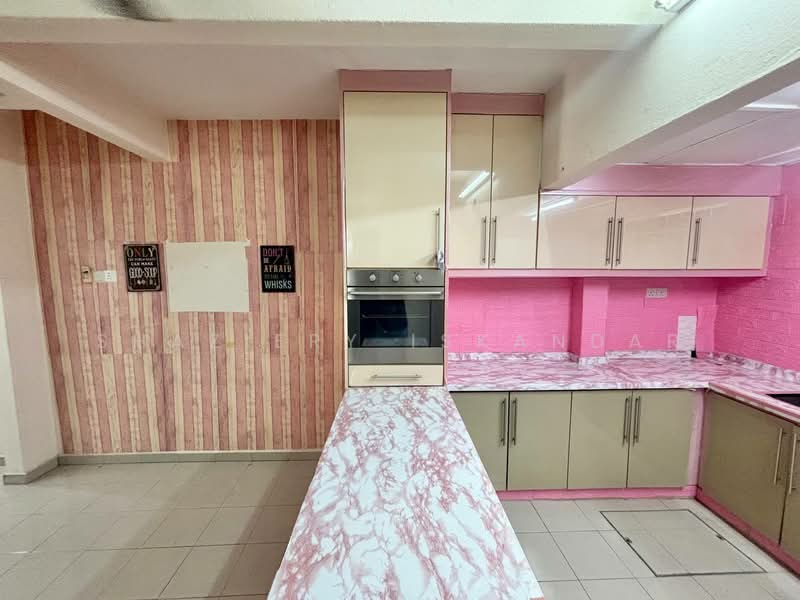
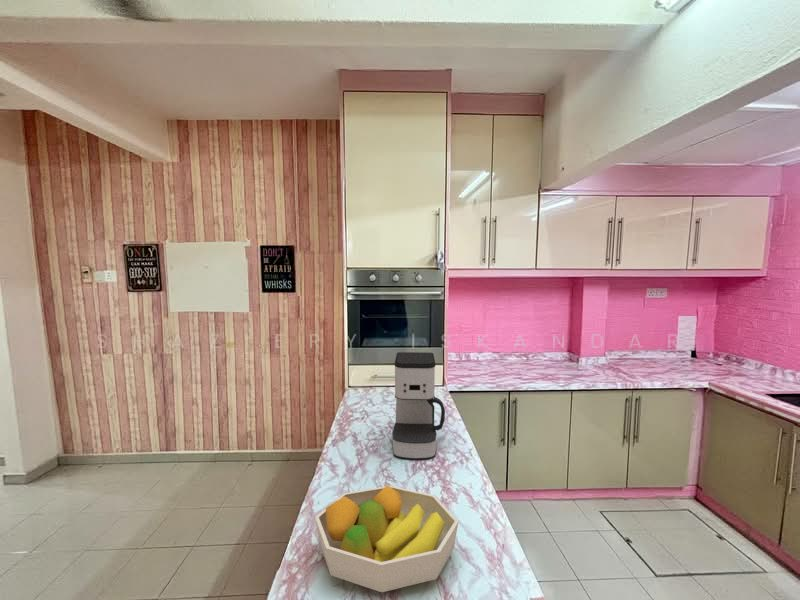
+ fruit bowl (386, 528)
+ coffee maker (418, 402)
